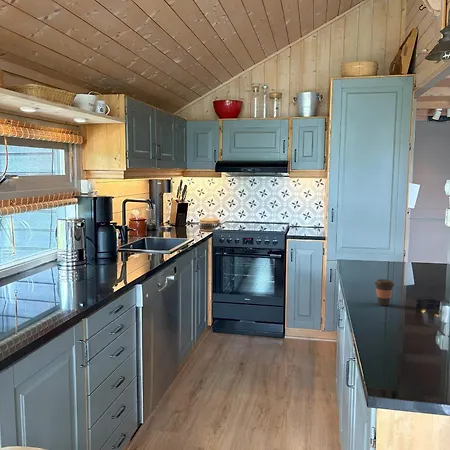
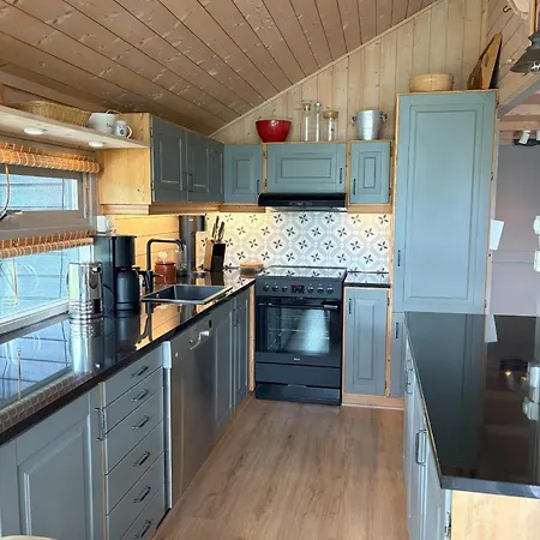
- coffee cup (384, 292)
